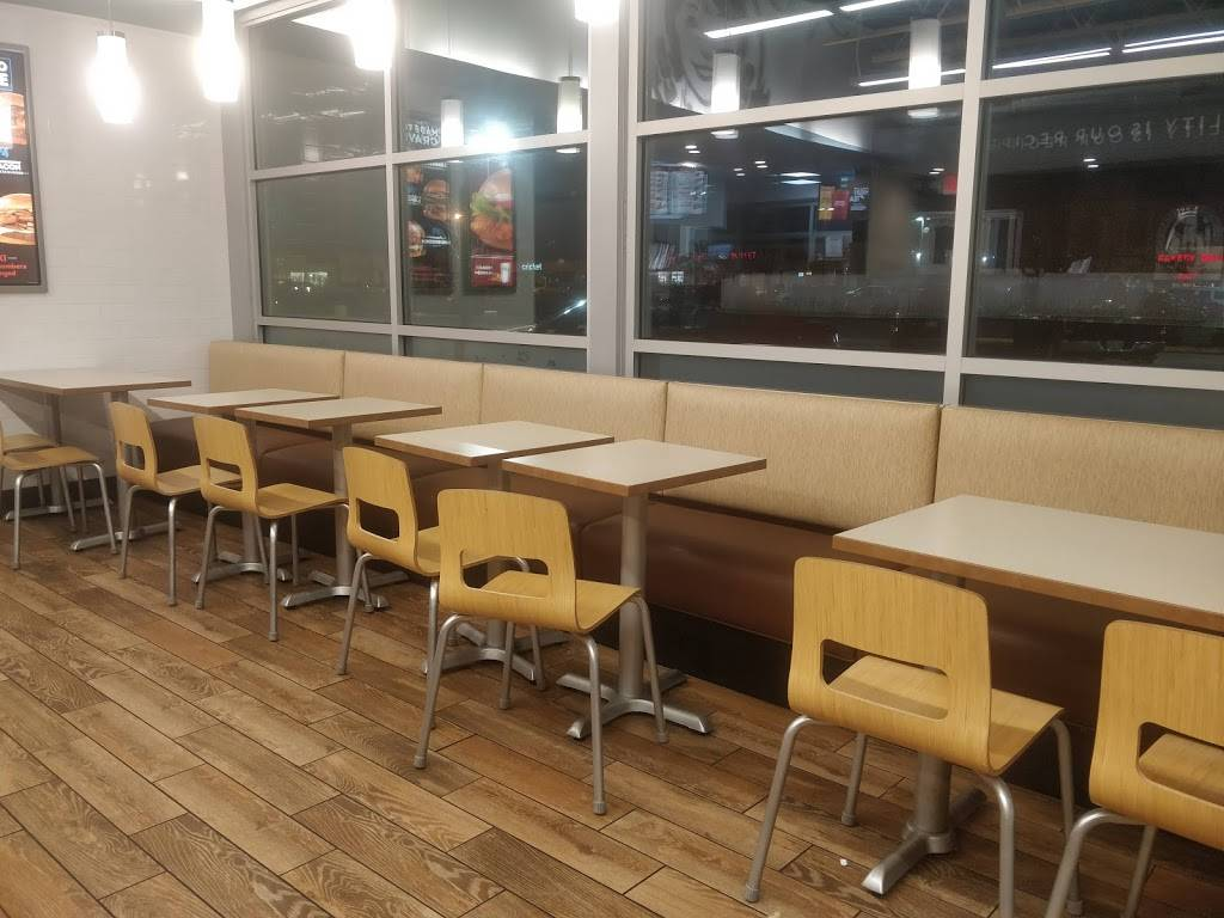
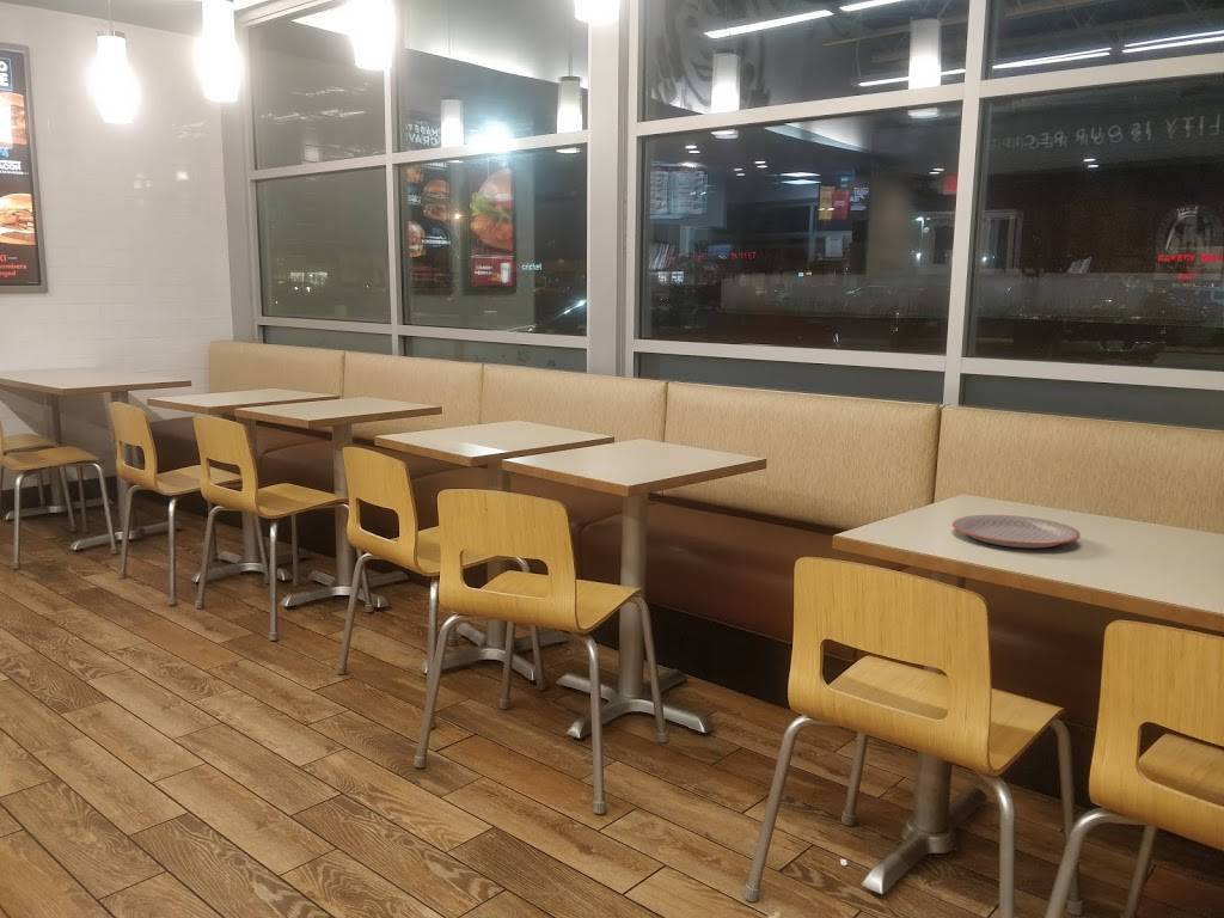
+ plate (1014, 532)
